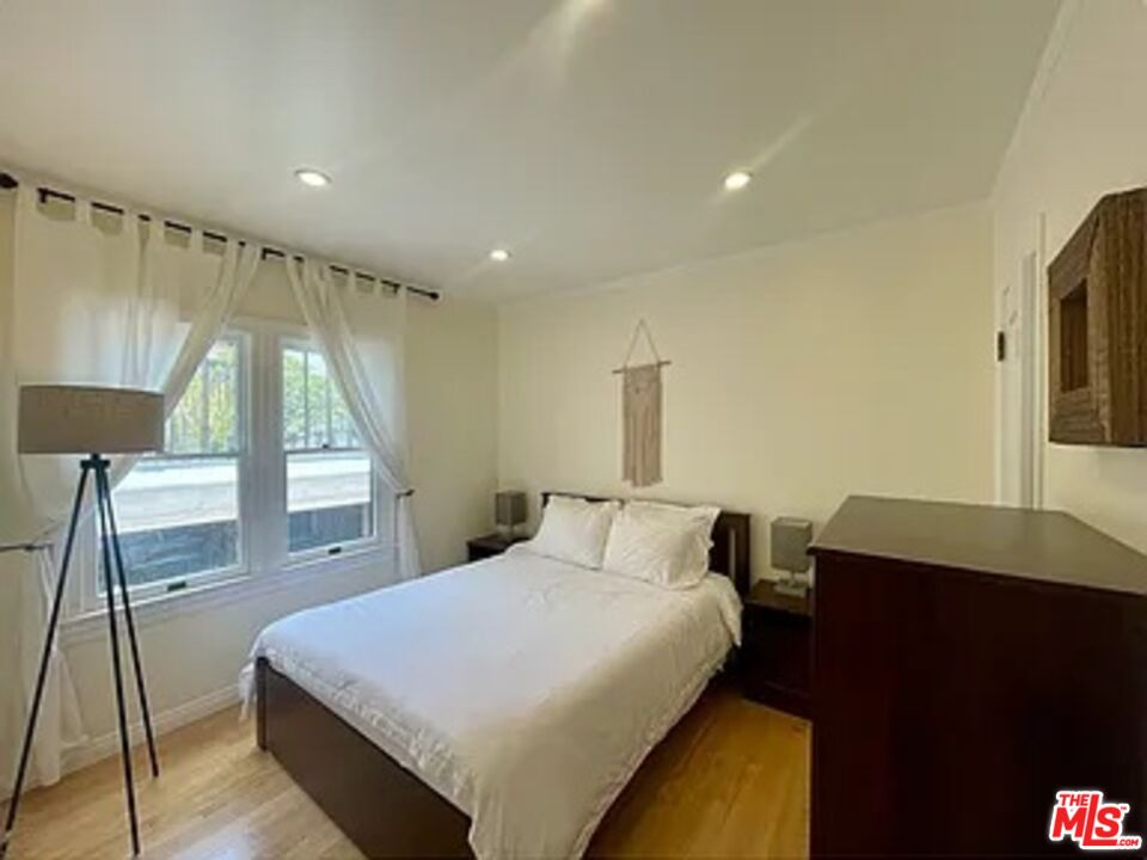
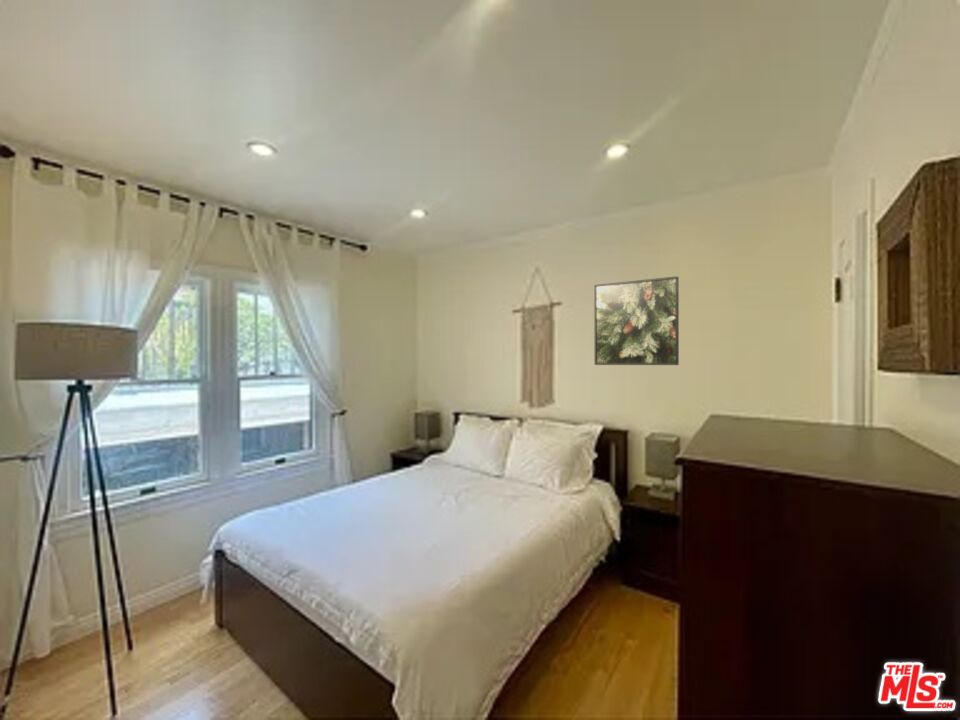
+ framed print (634, 323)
